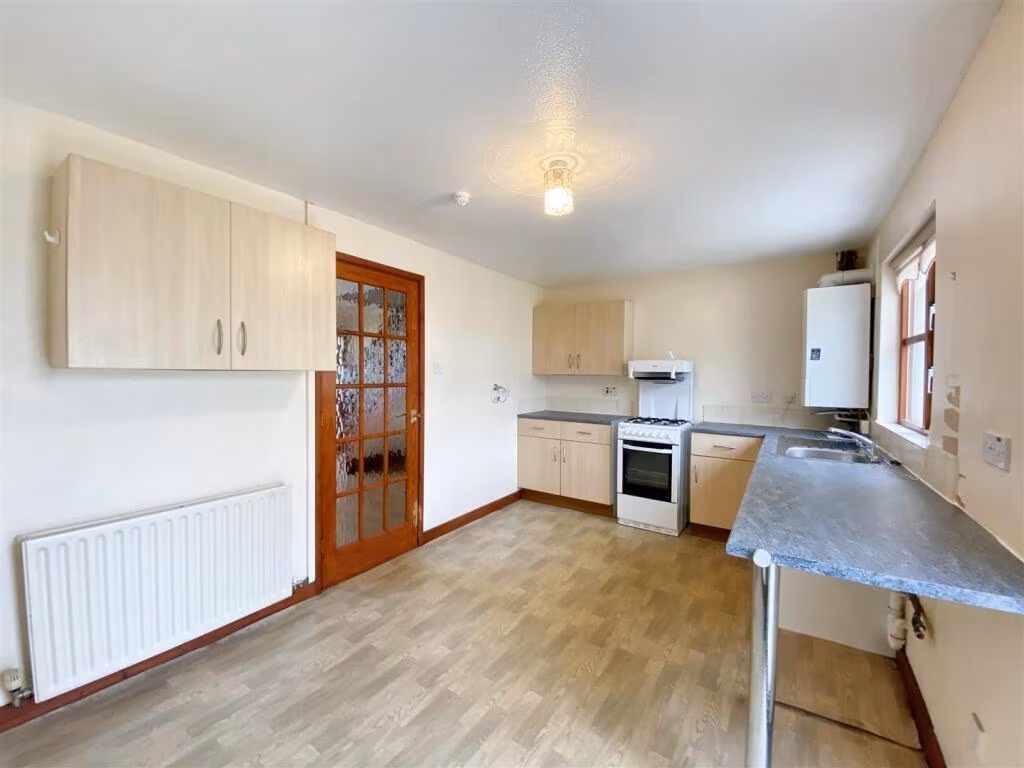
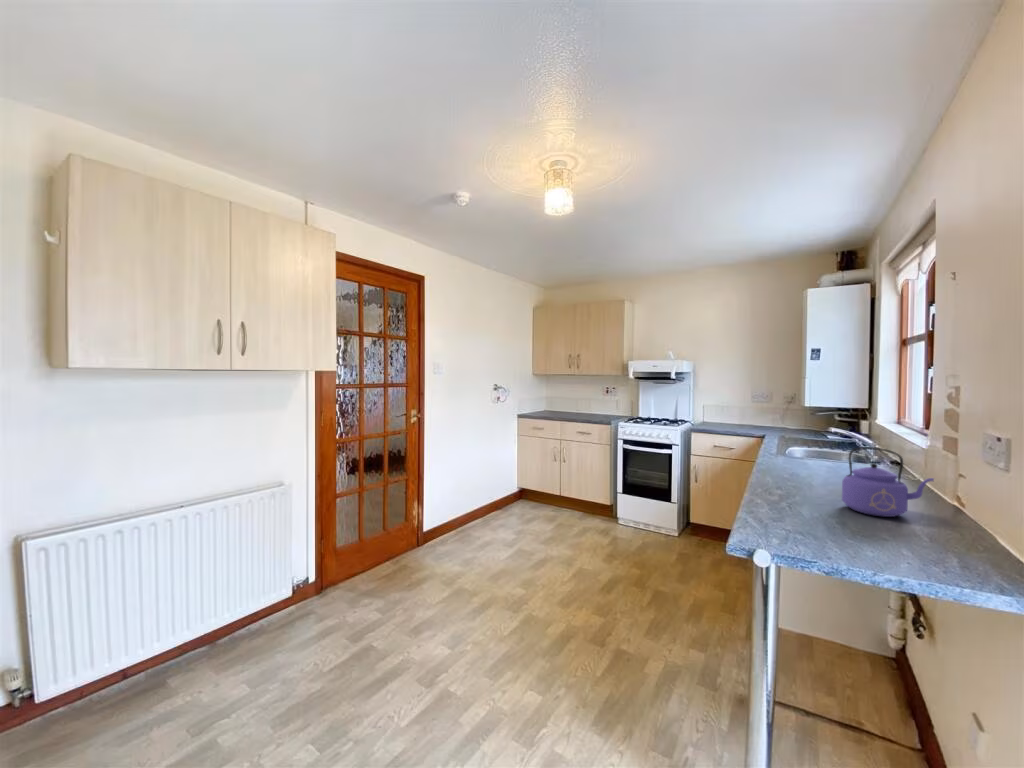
+ kettle (885, 481)
